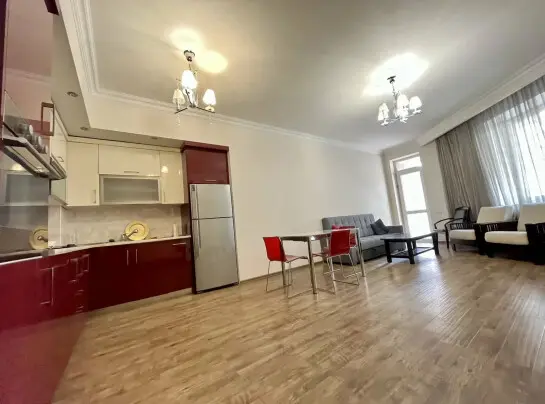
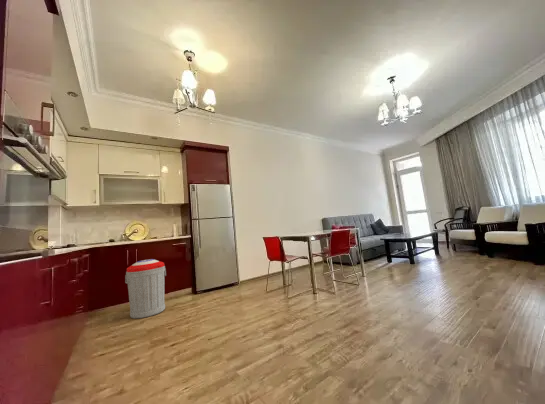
+ trash can (146, 286)
